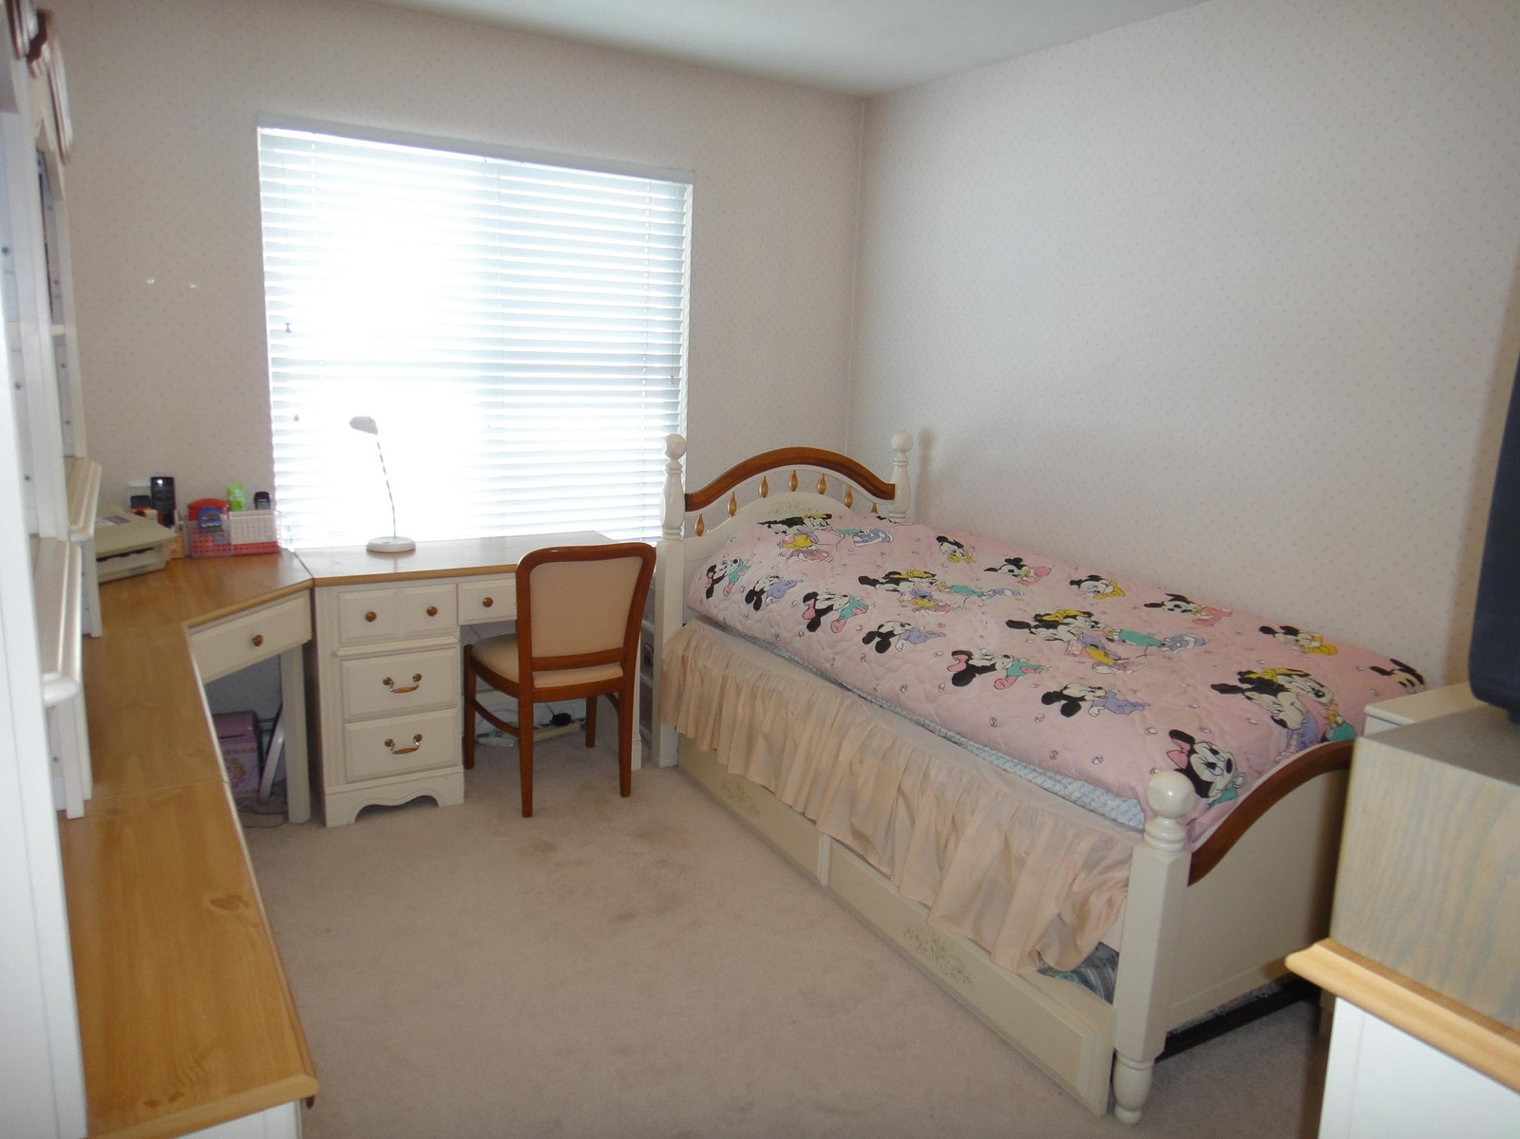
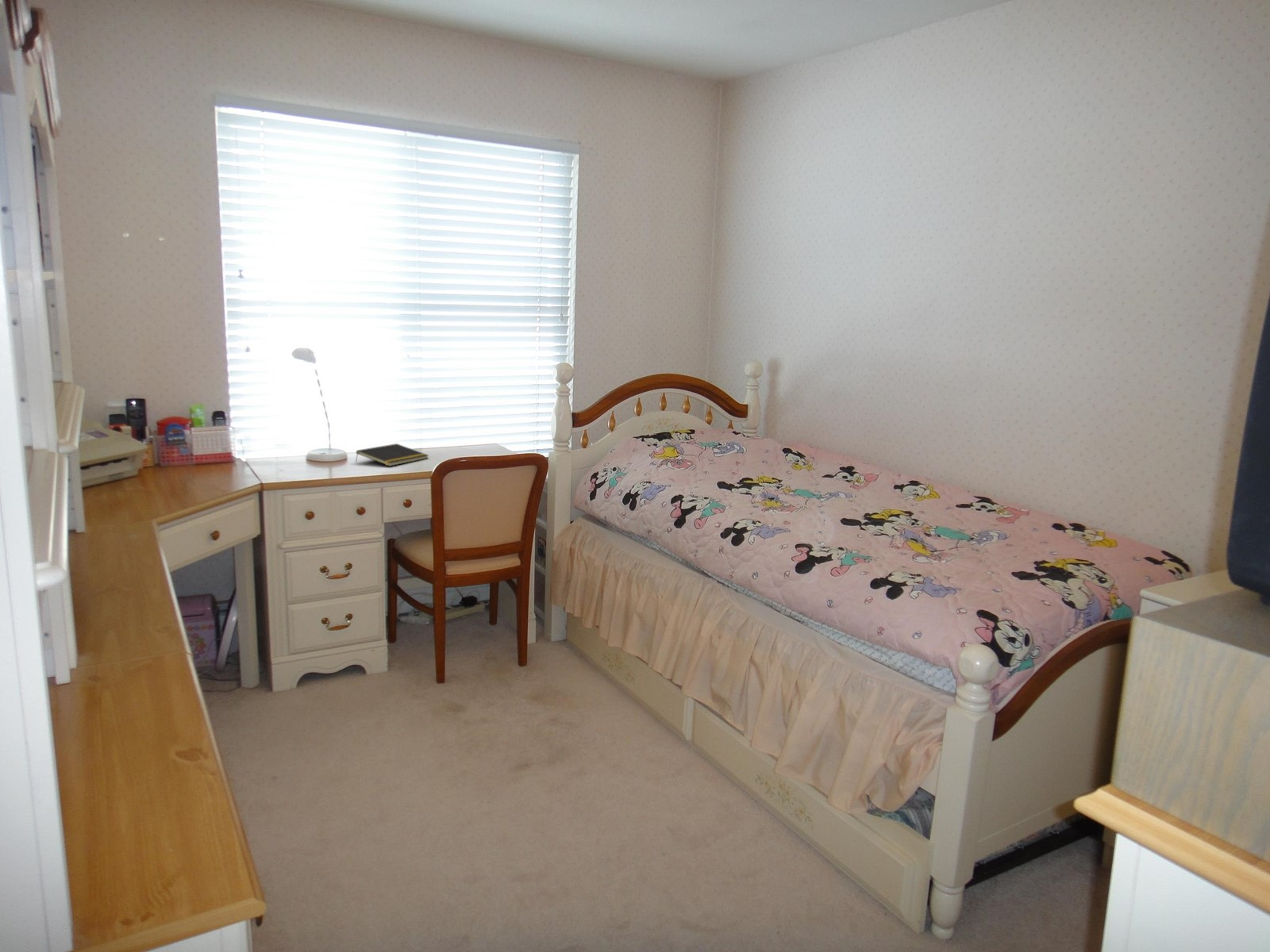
+ notepad (393, 454)
